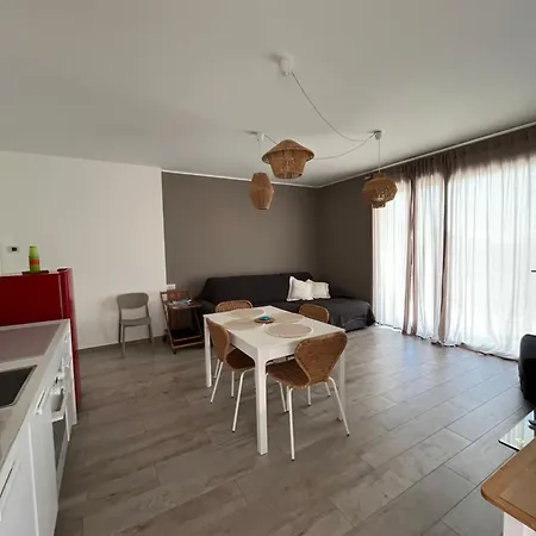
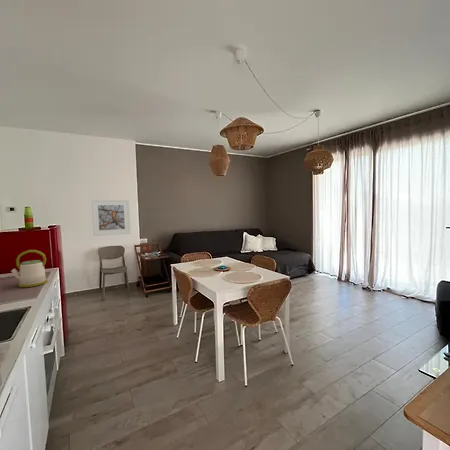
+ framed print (111, 217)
+ kettle (29, 267)
